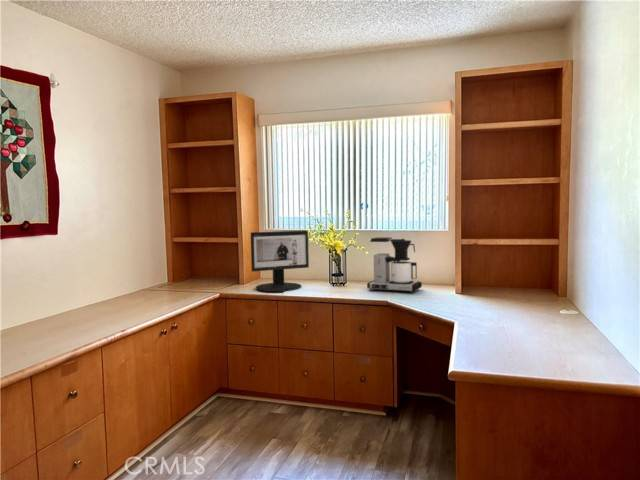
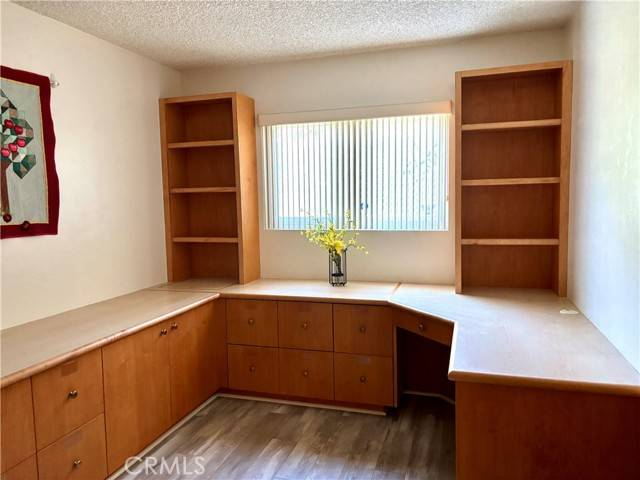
- coffee maker (394, 264)
- computer monitor (275, 259)
